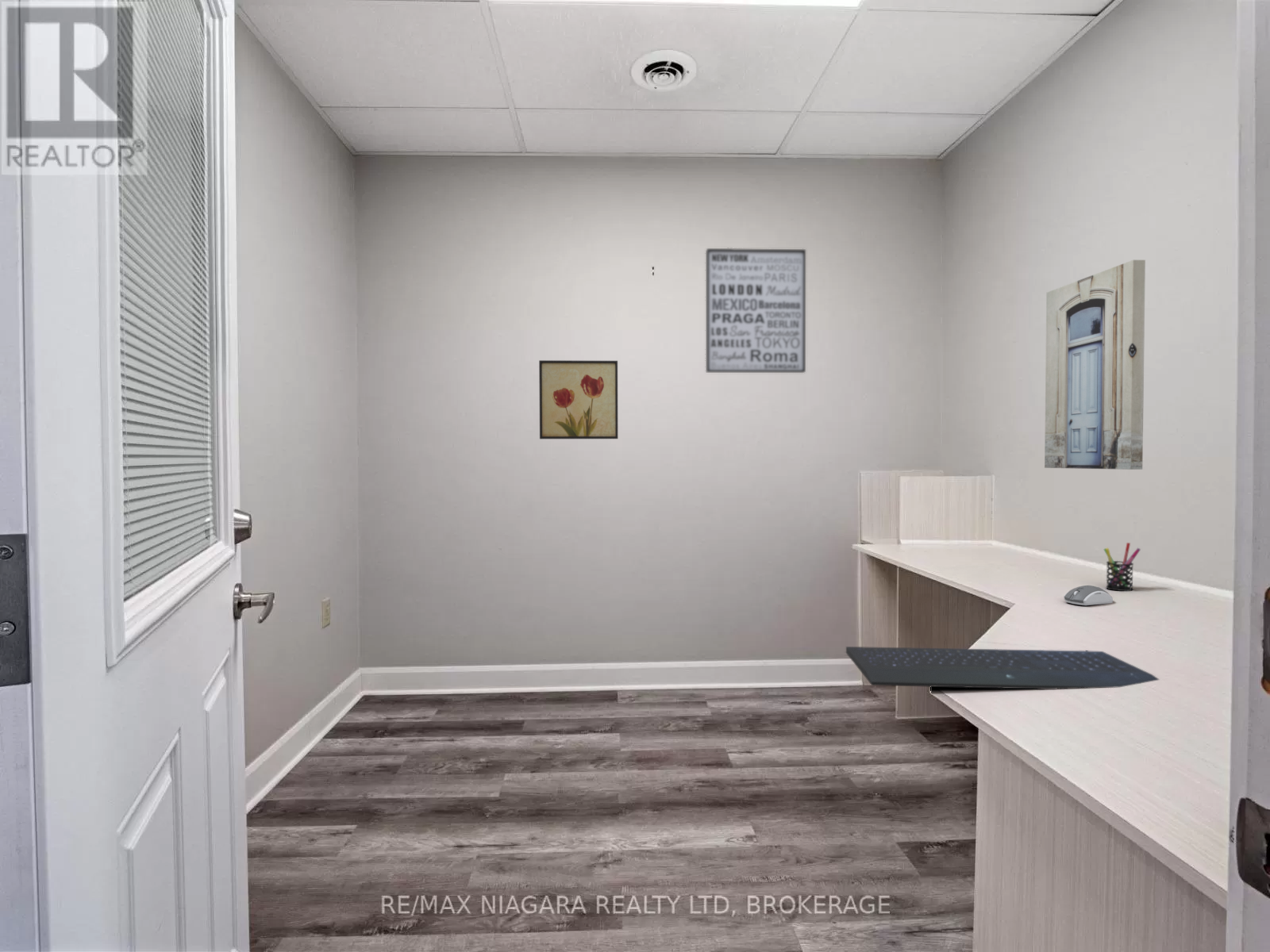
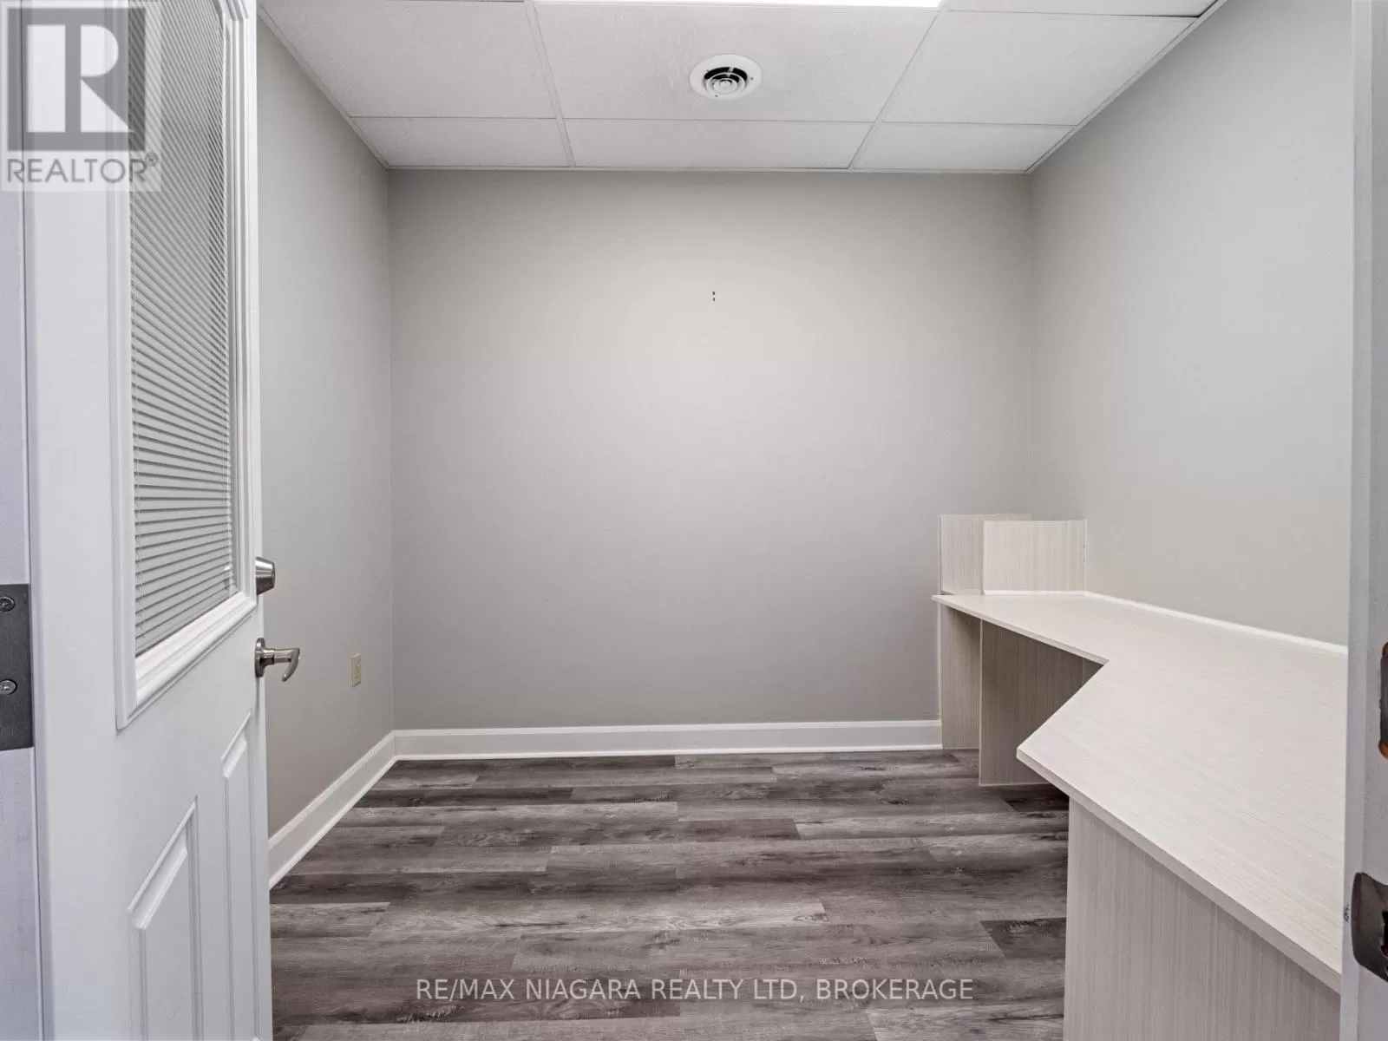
- pen holder (1118, 566)
- wall art (756, 311)
- computer mouse (1089, 593)
- wall art (1090, 373)
- wall art (579, 400)
- computer keyboard (994, 667)
